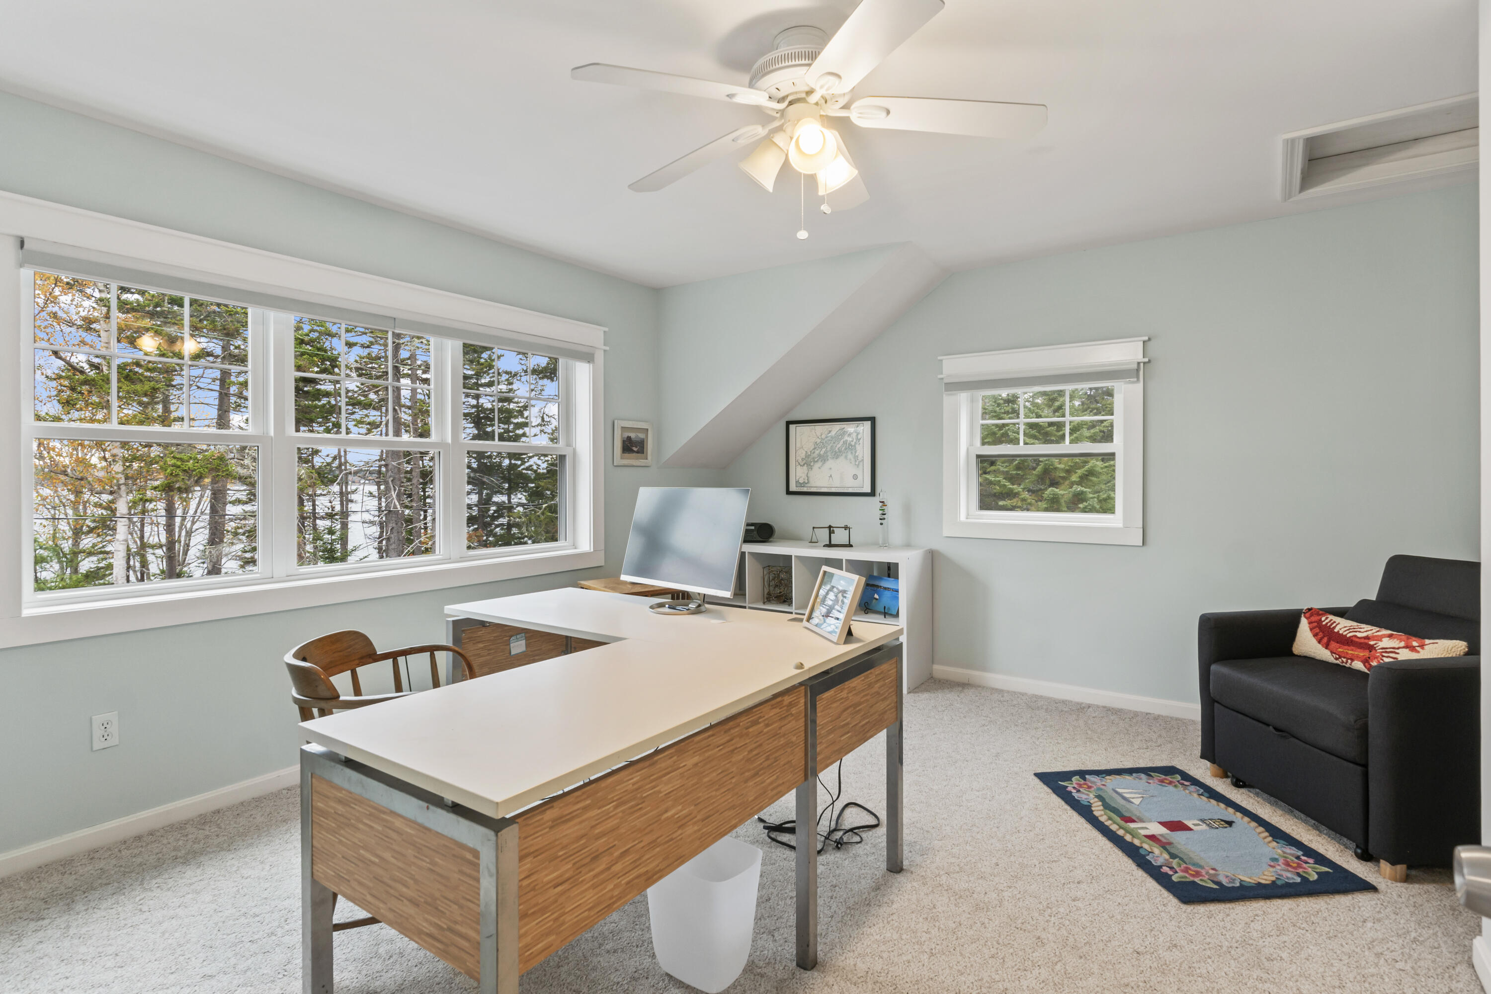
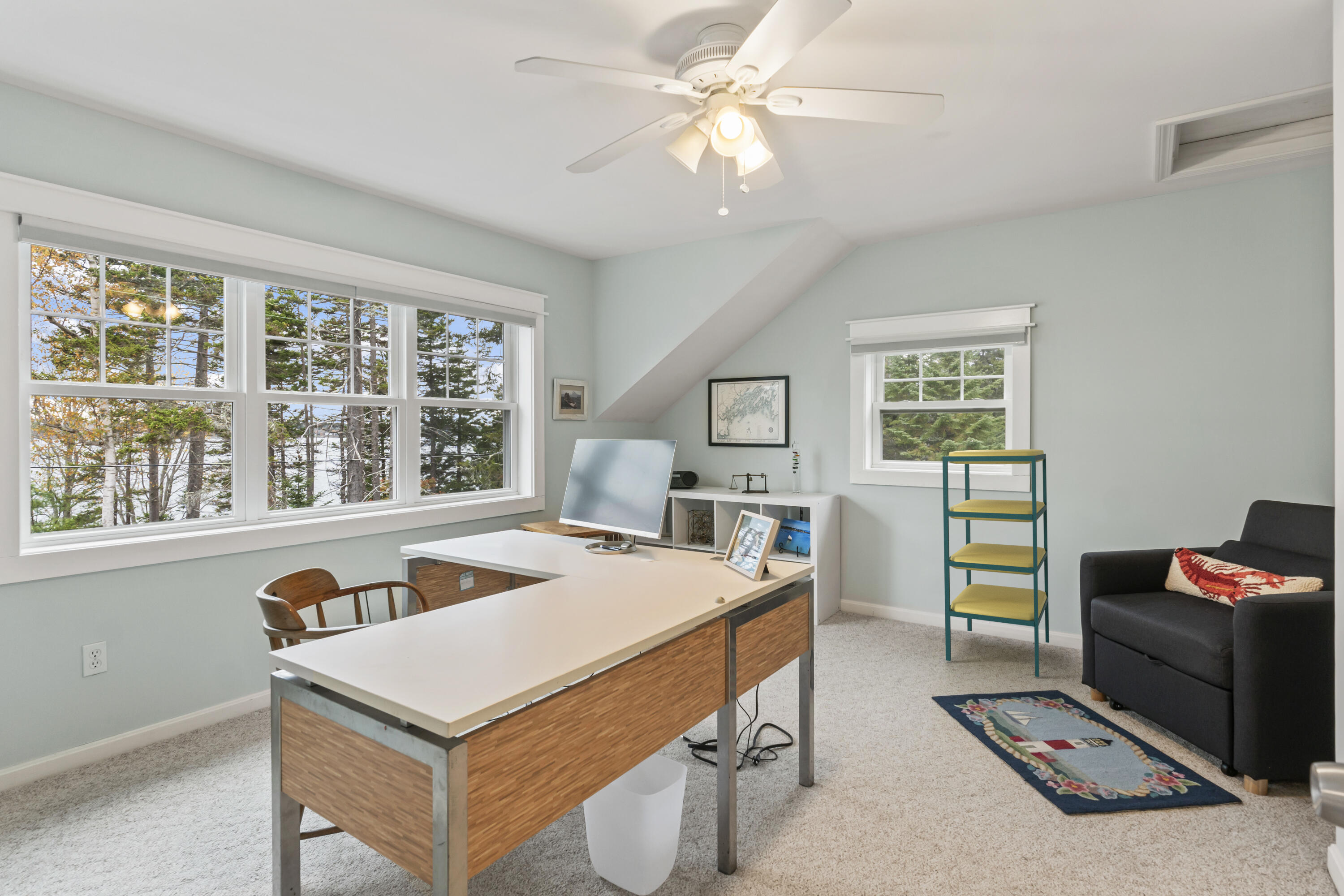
+ shelving unit (998, 550)
